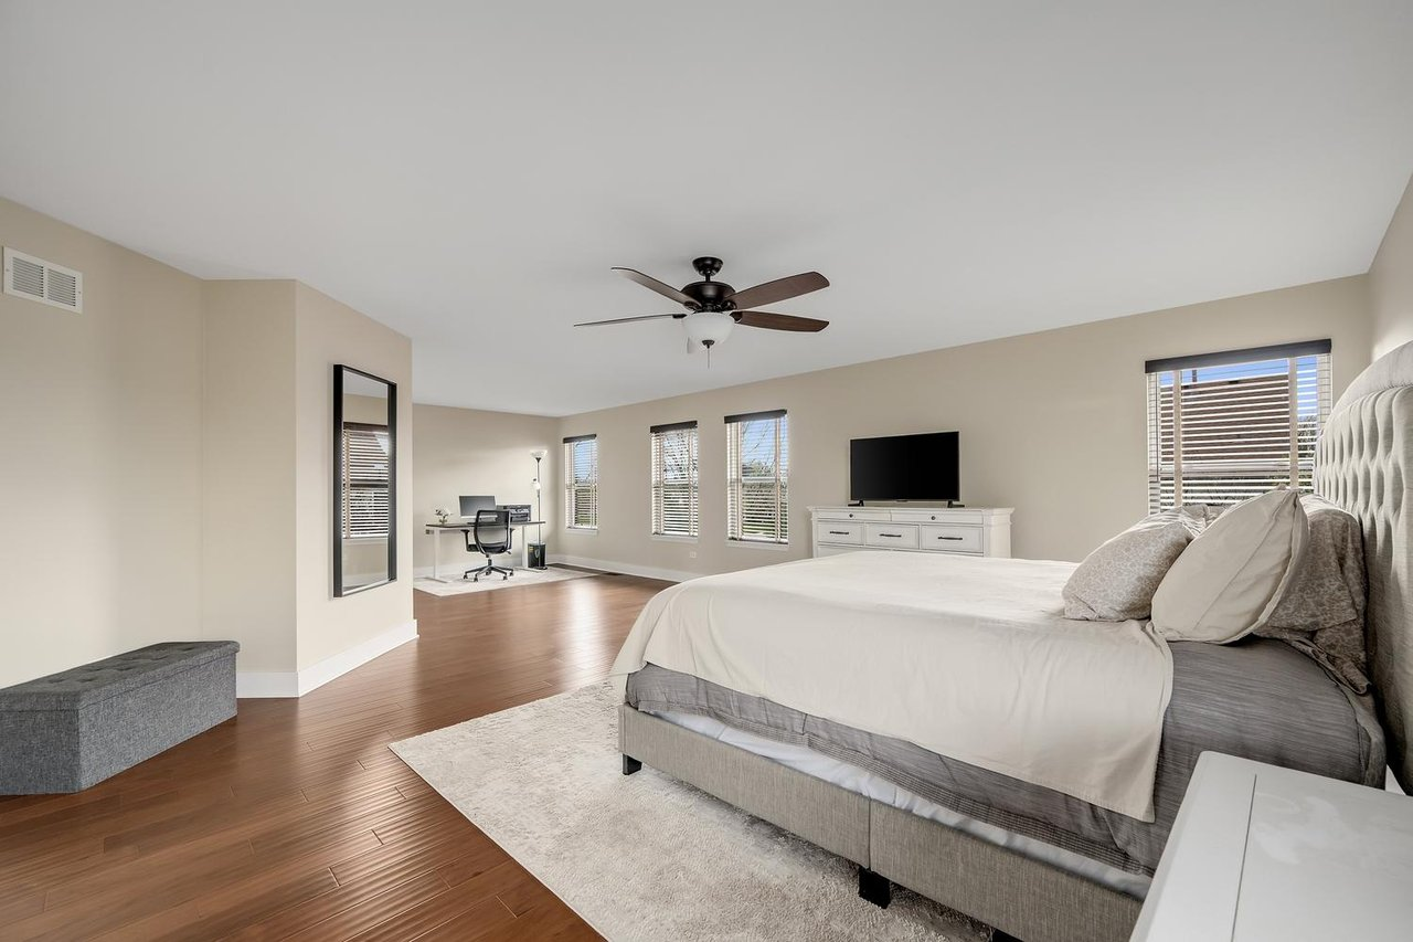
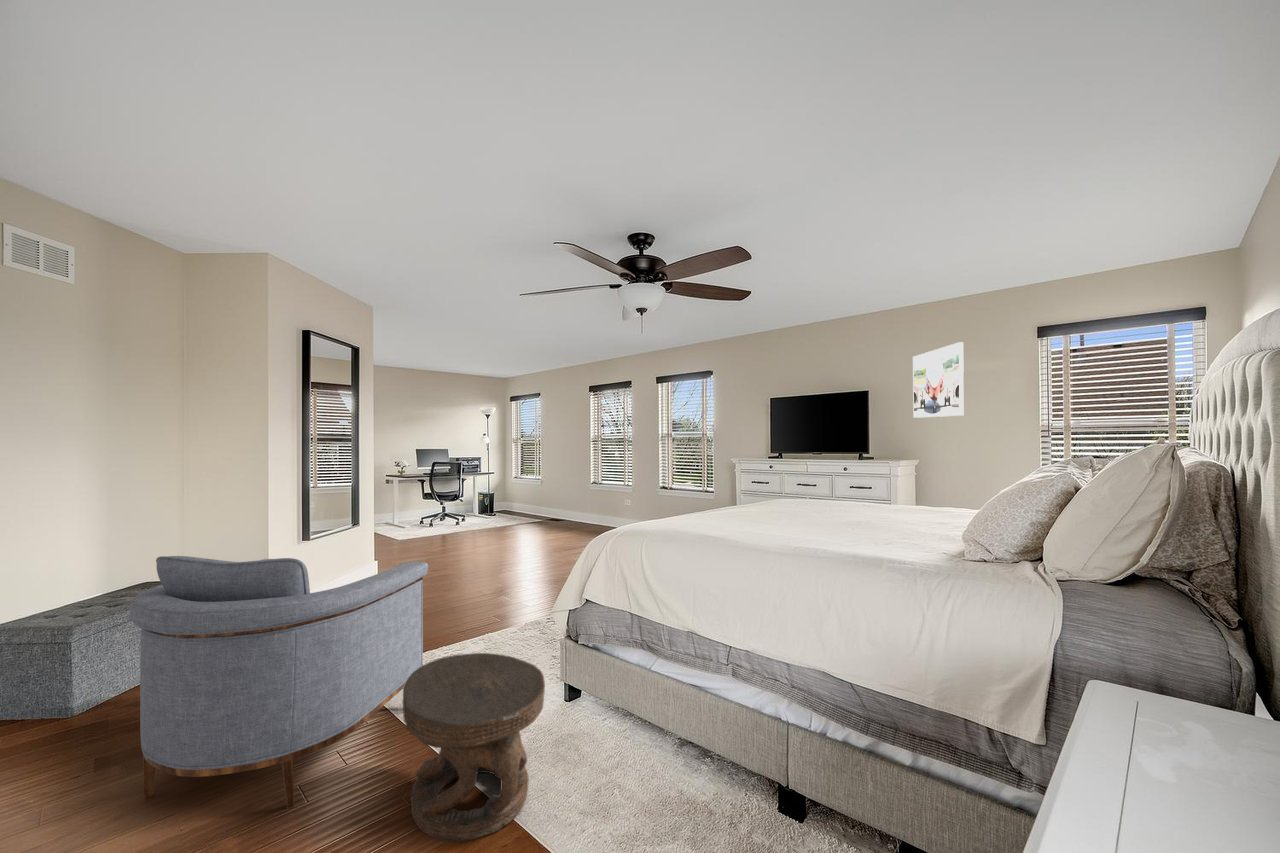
+ carved stool (472, 737)
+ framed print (935, 383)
+ armchair (279, 648)
